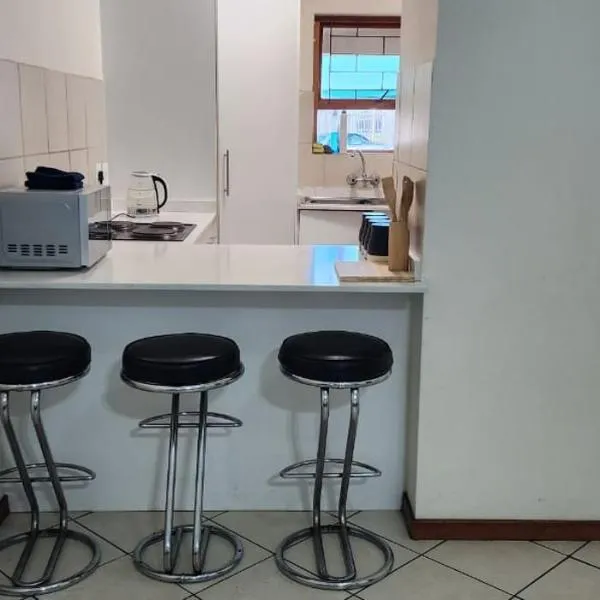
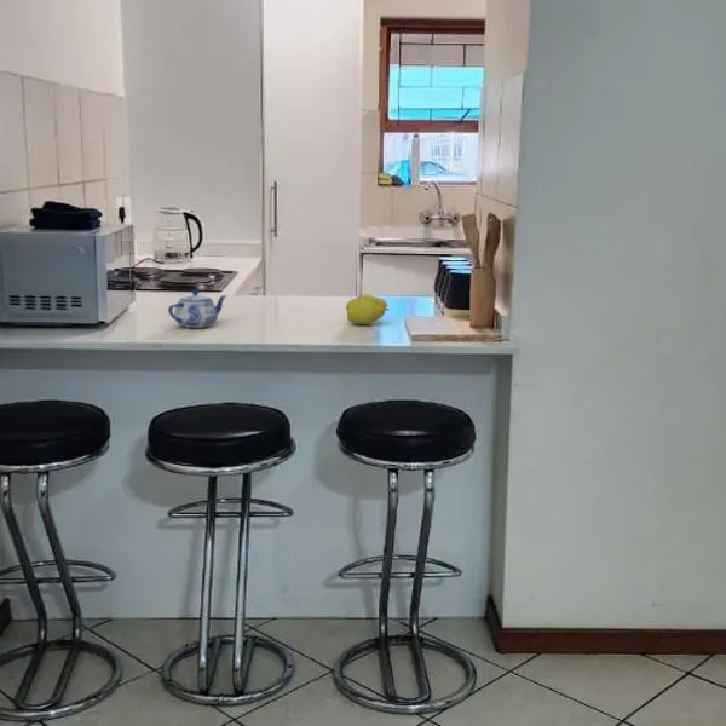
+ fruit (367, 309)
+ teapot (198, 307)
